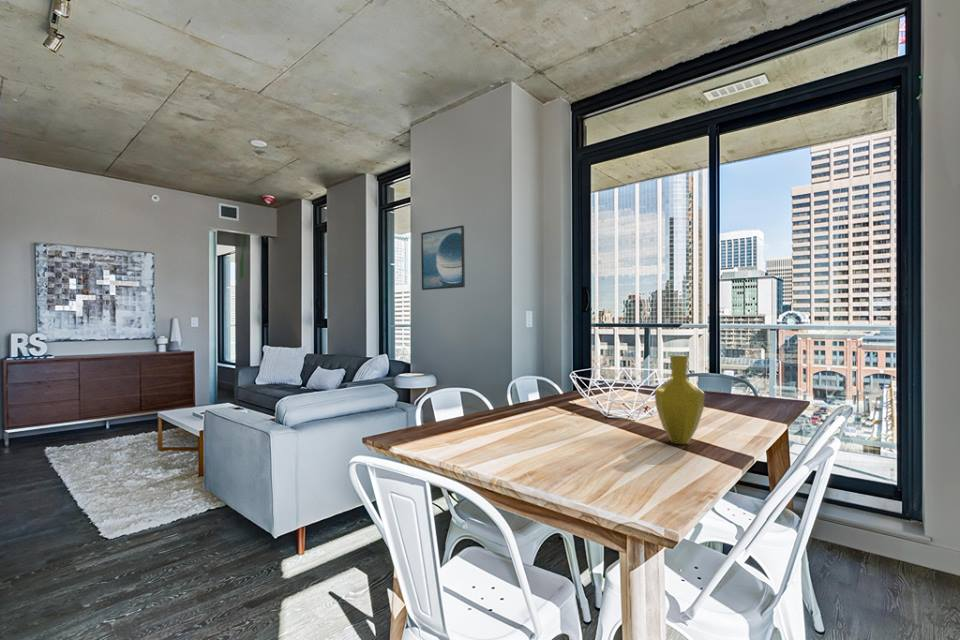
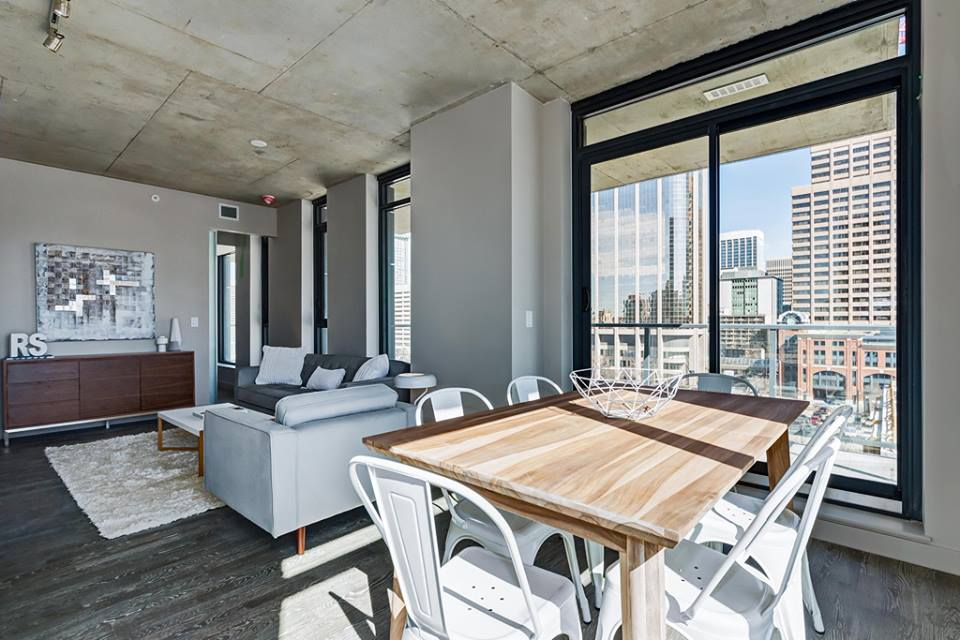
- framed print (442, 259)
- vase (679, 399)
